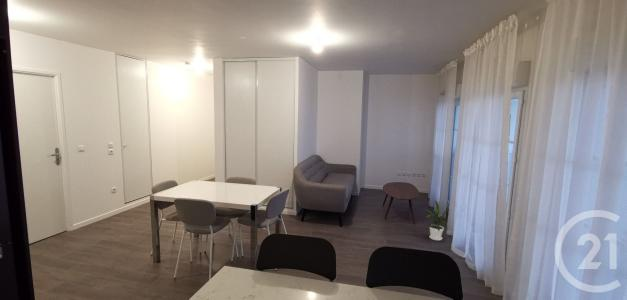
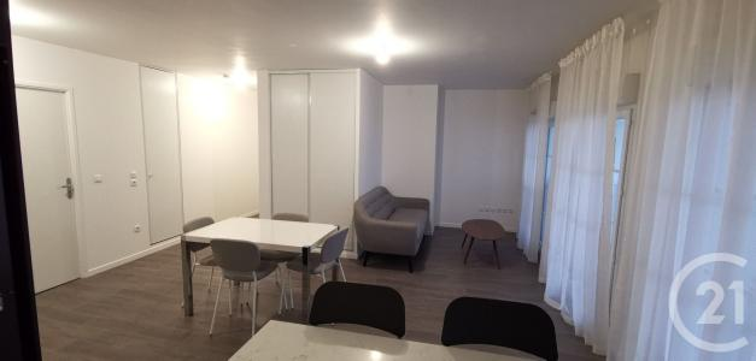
- house plant (436, 220)
